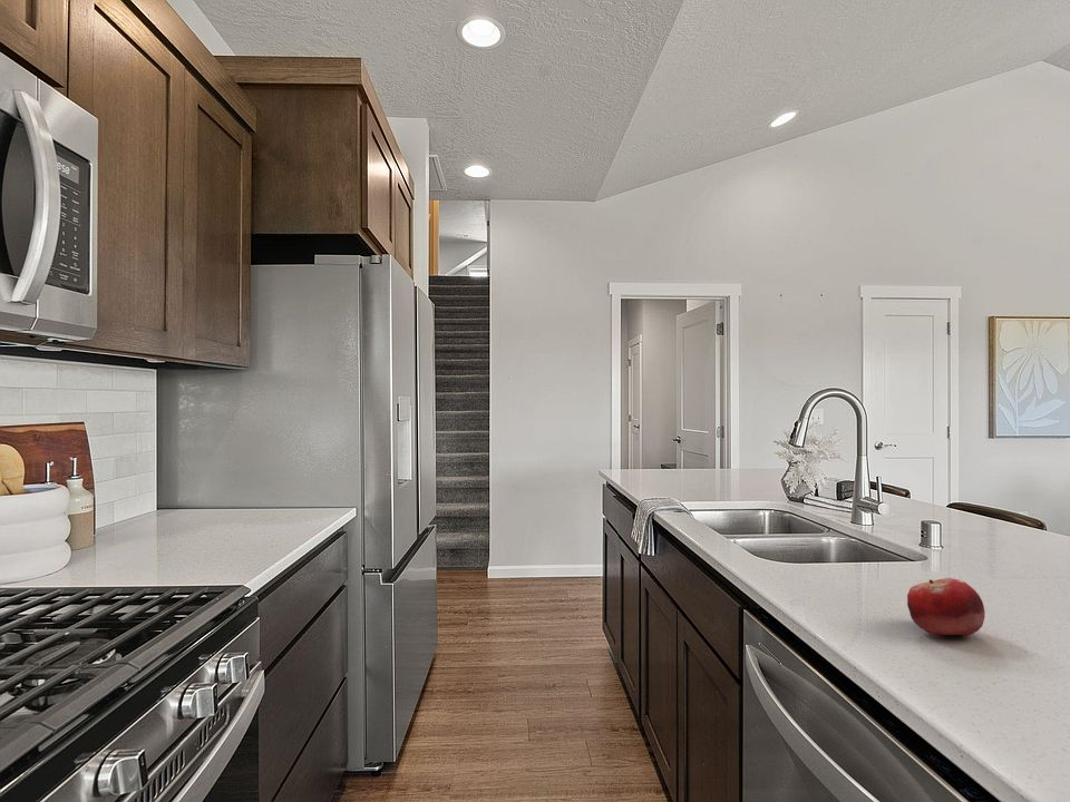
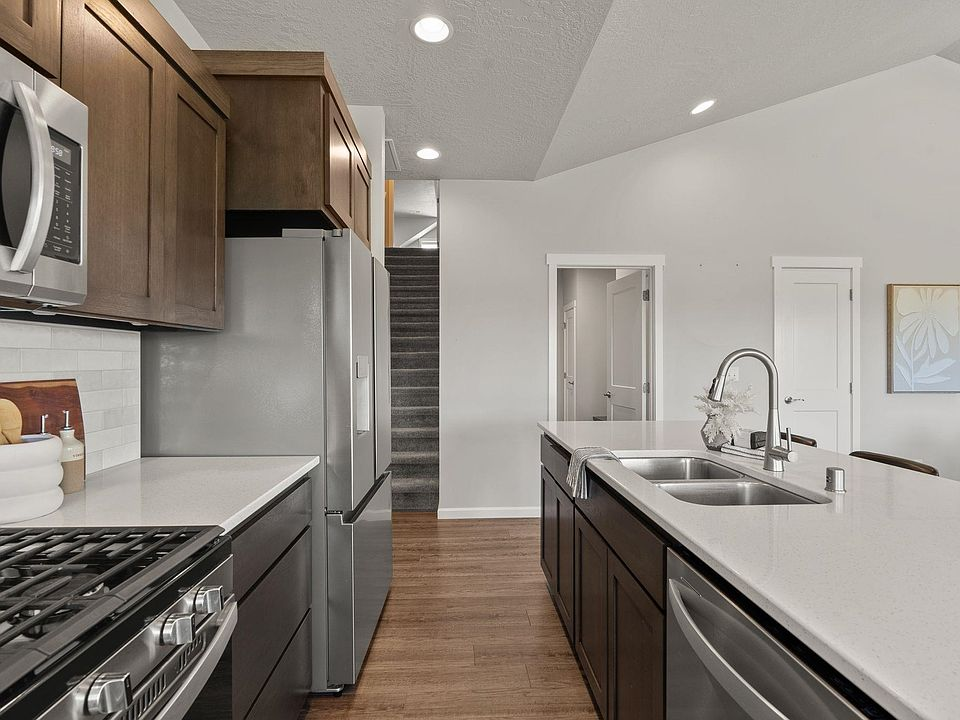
- fruit (944, 604)
